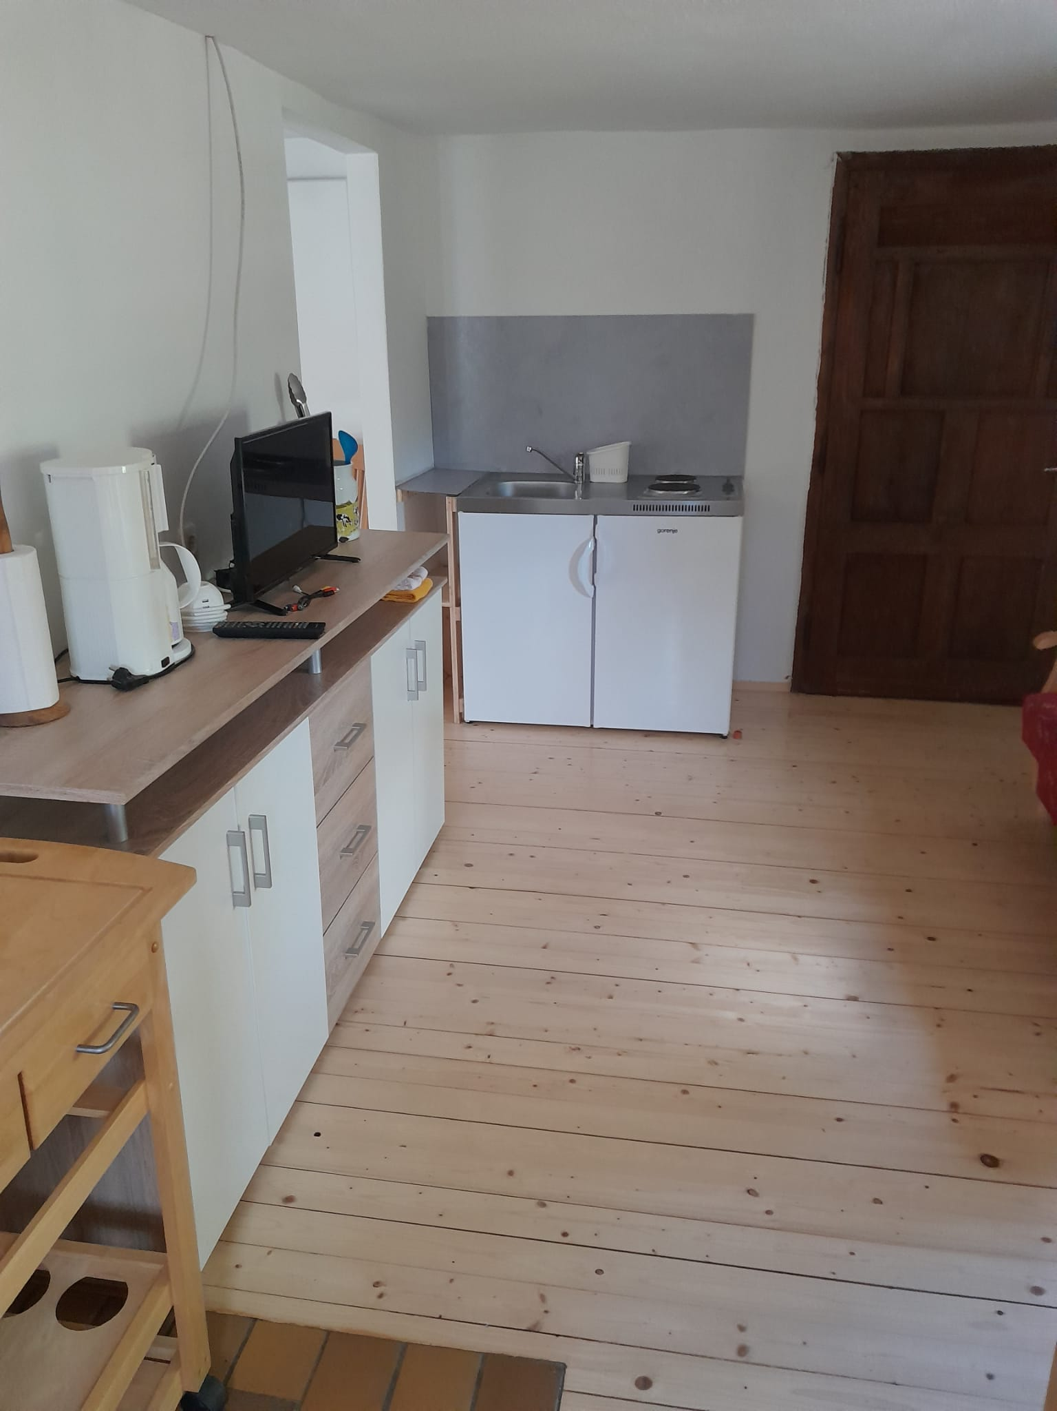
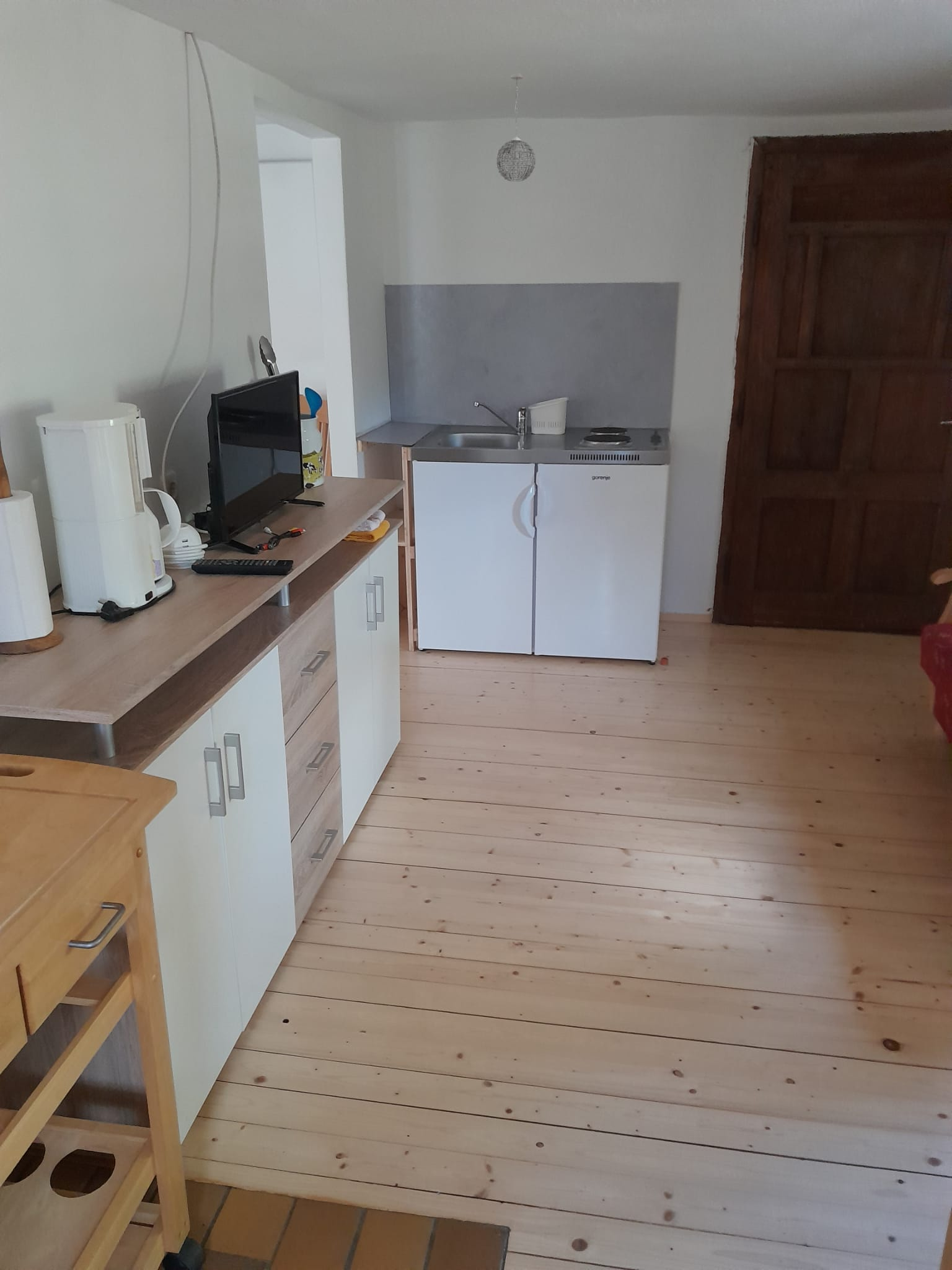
+ pendant light (516, 128)
